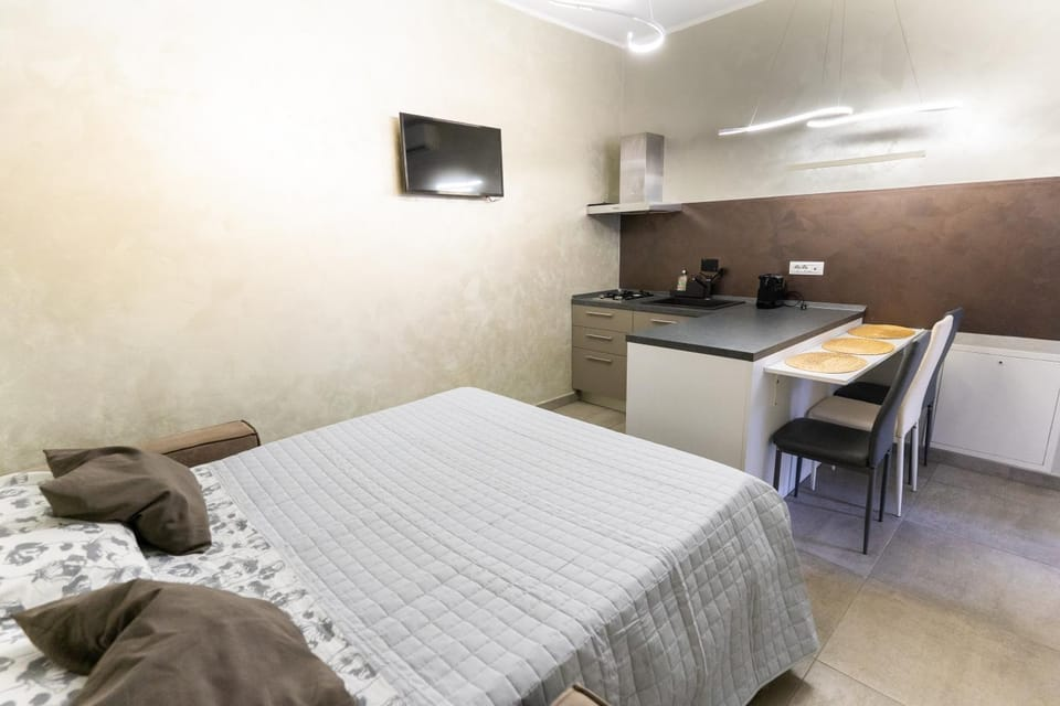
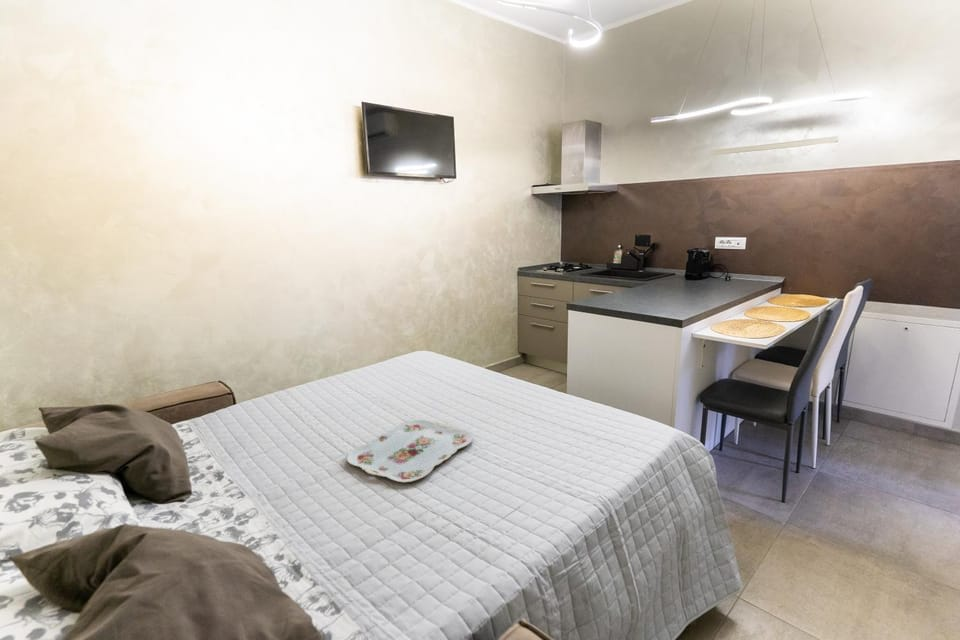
+ serving tray (412, 448)
